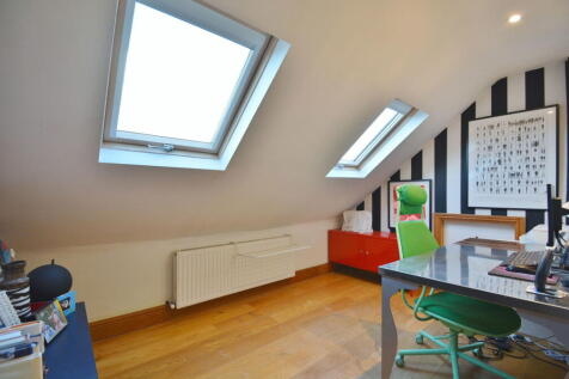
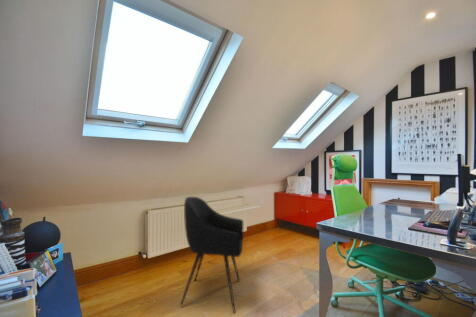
+ armchair (216, 244)
